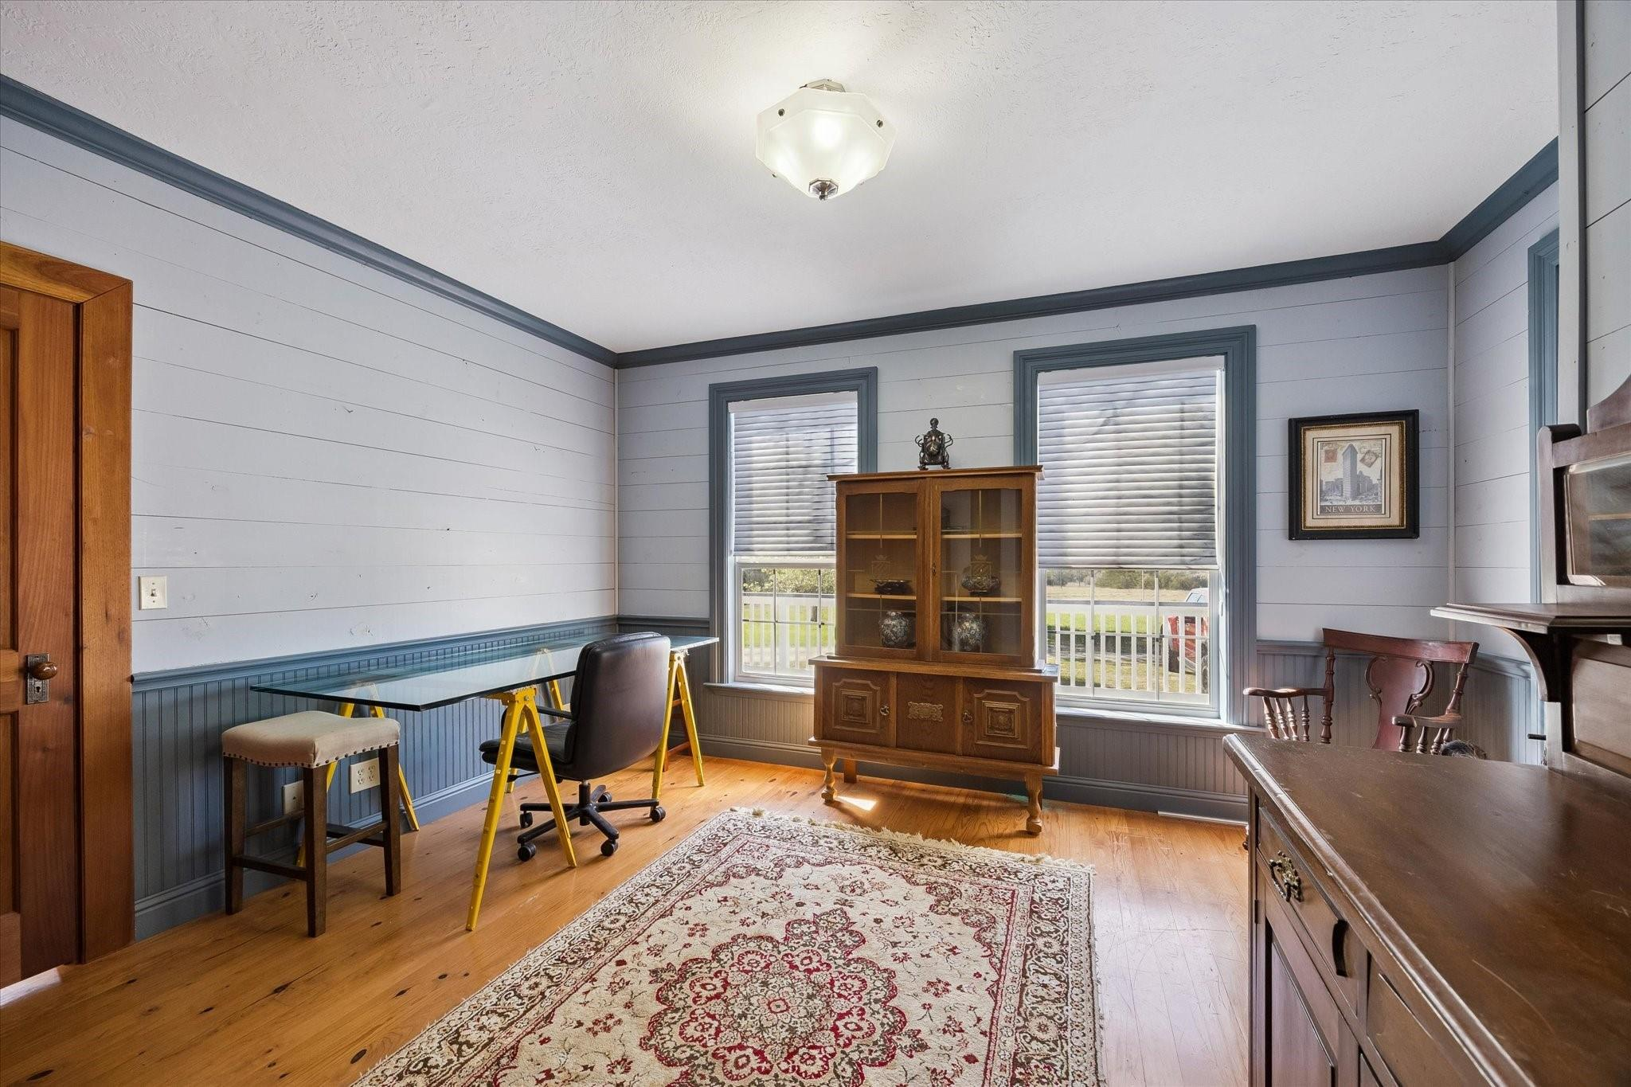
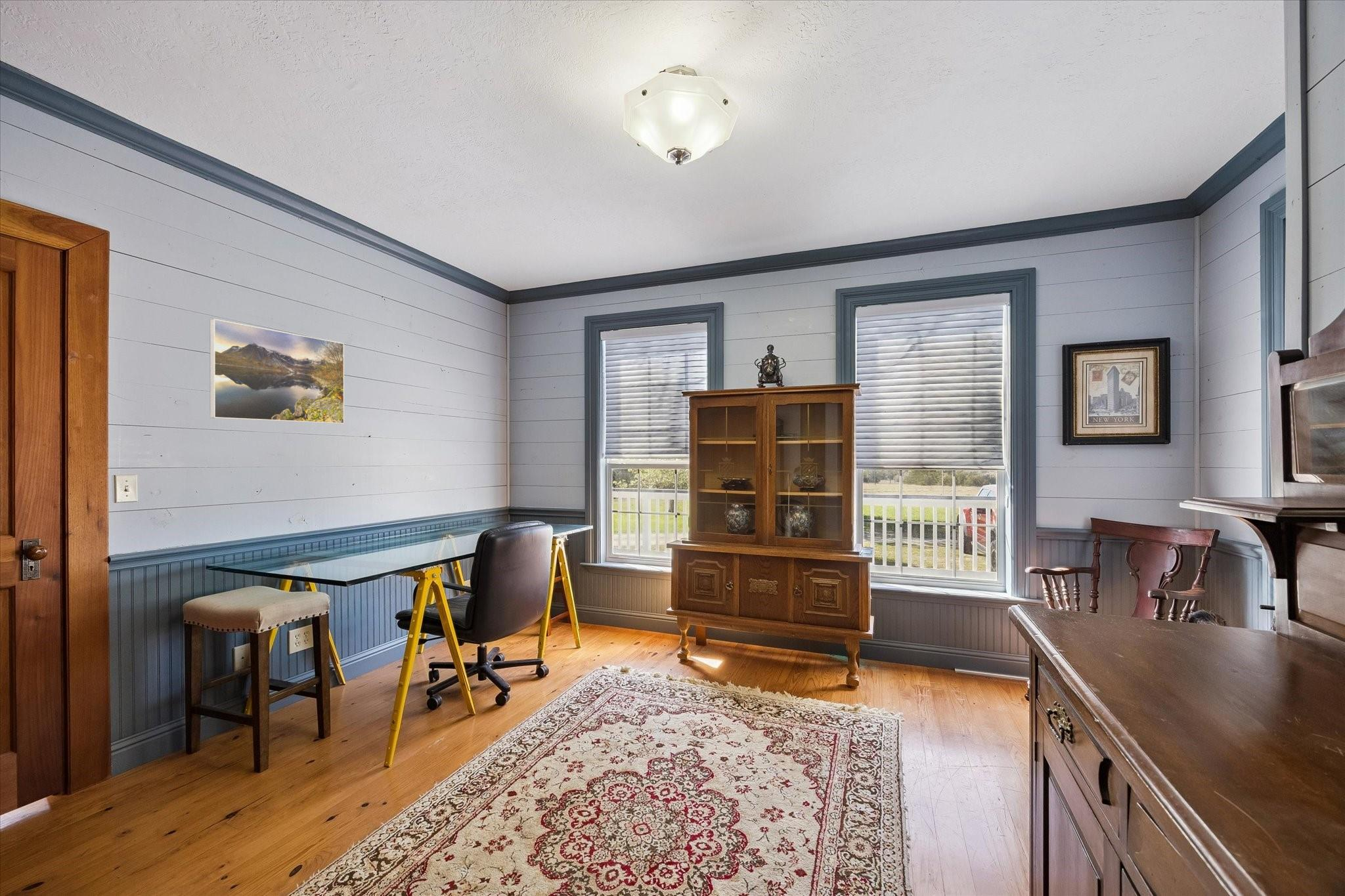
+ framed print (284, 377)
